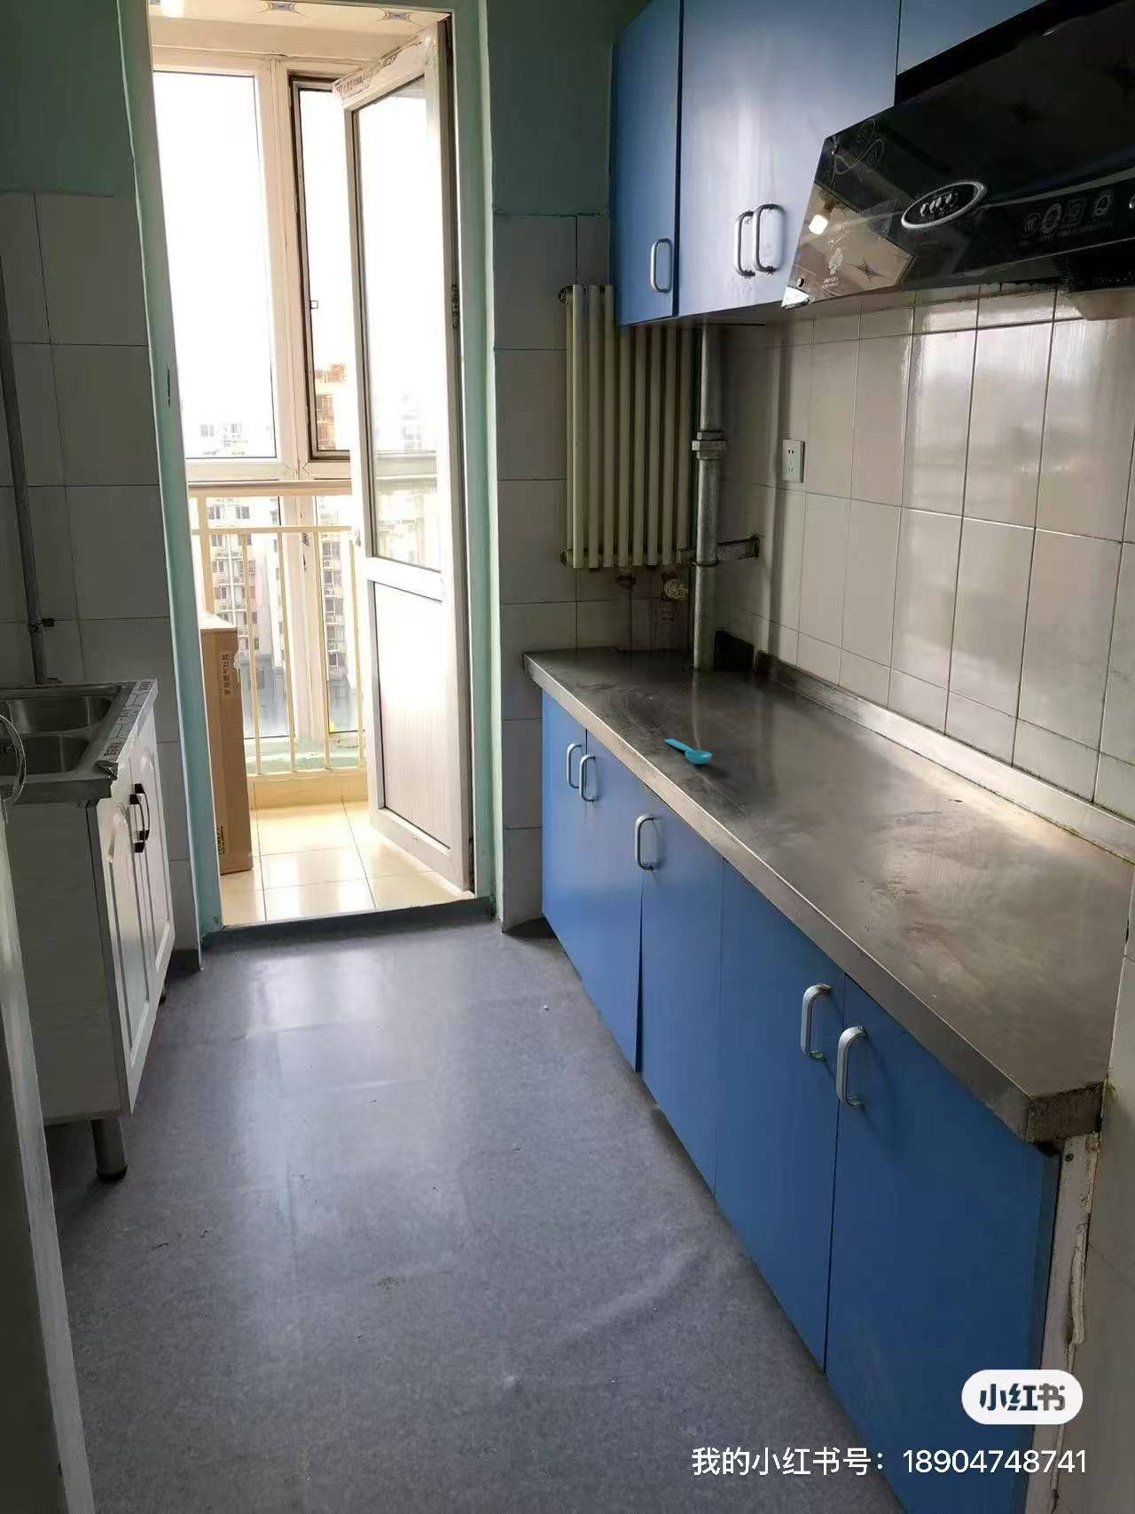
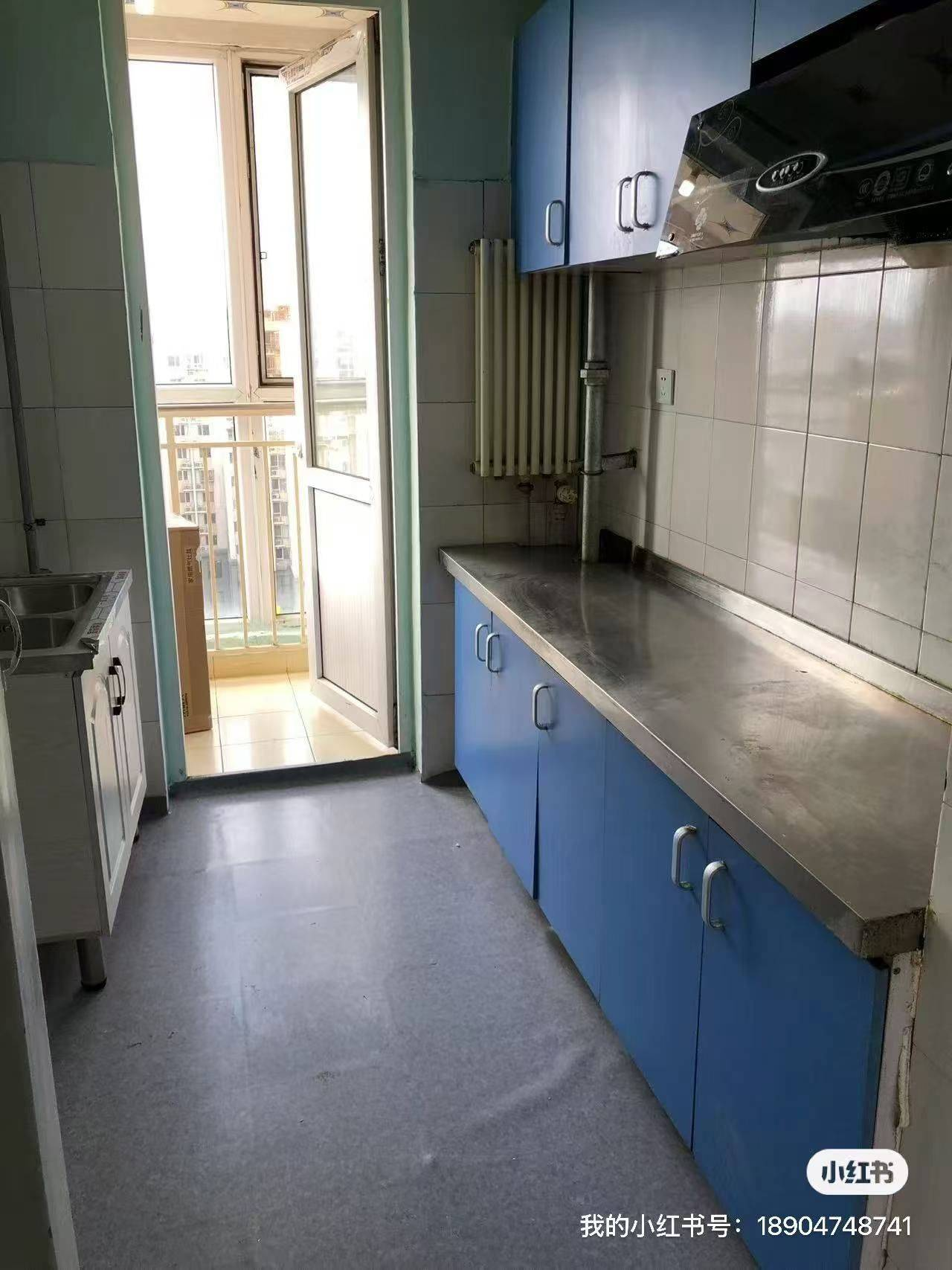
- spoon (686, 749)
